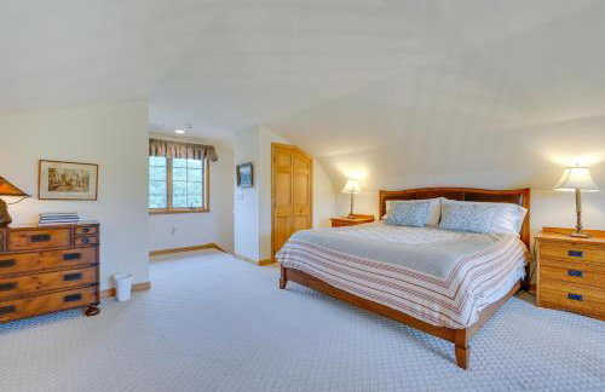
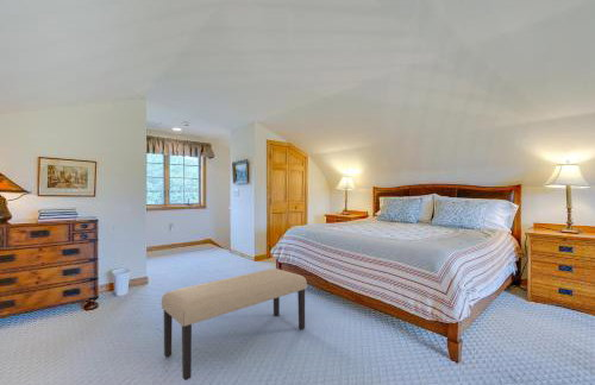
+ bench (240, 308)
